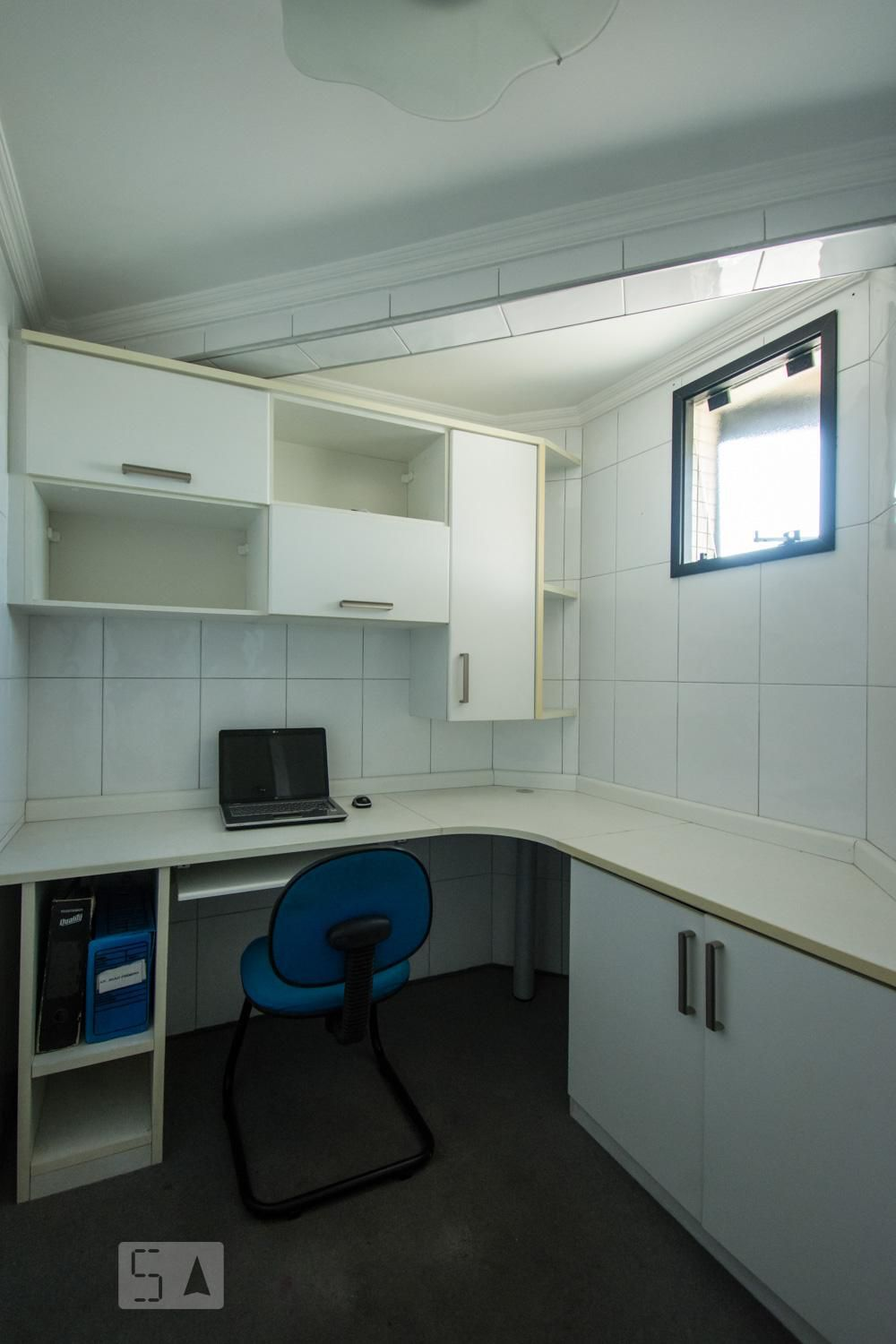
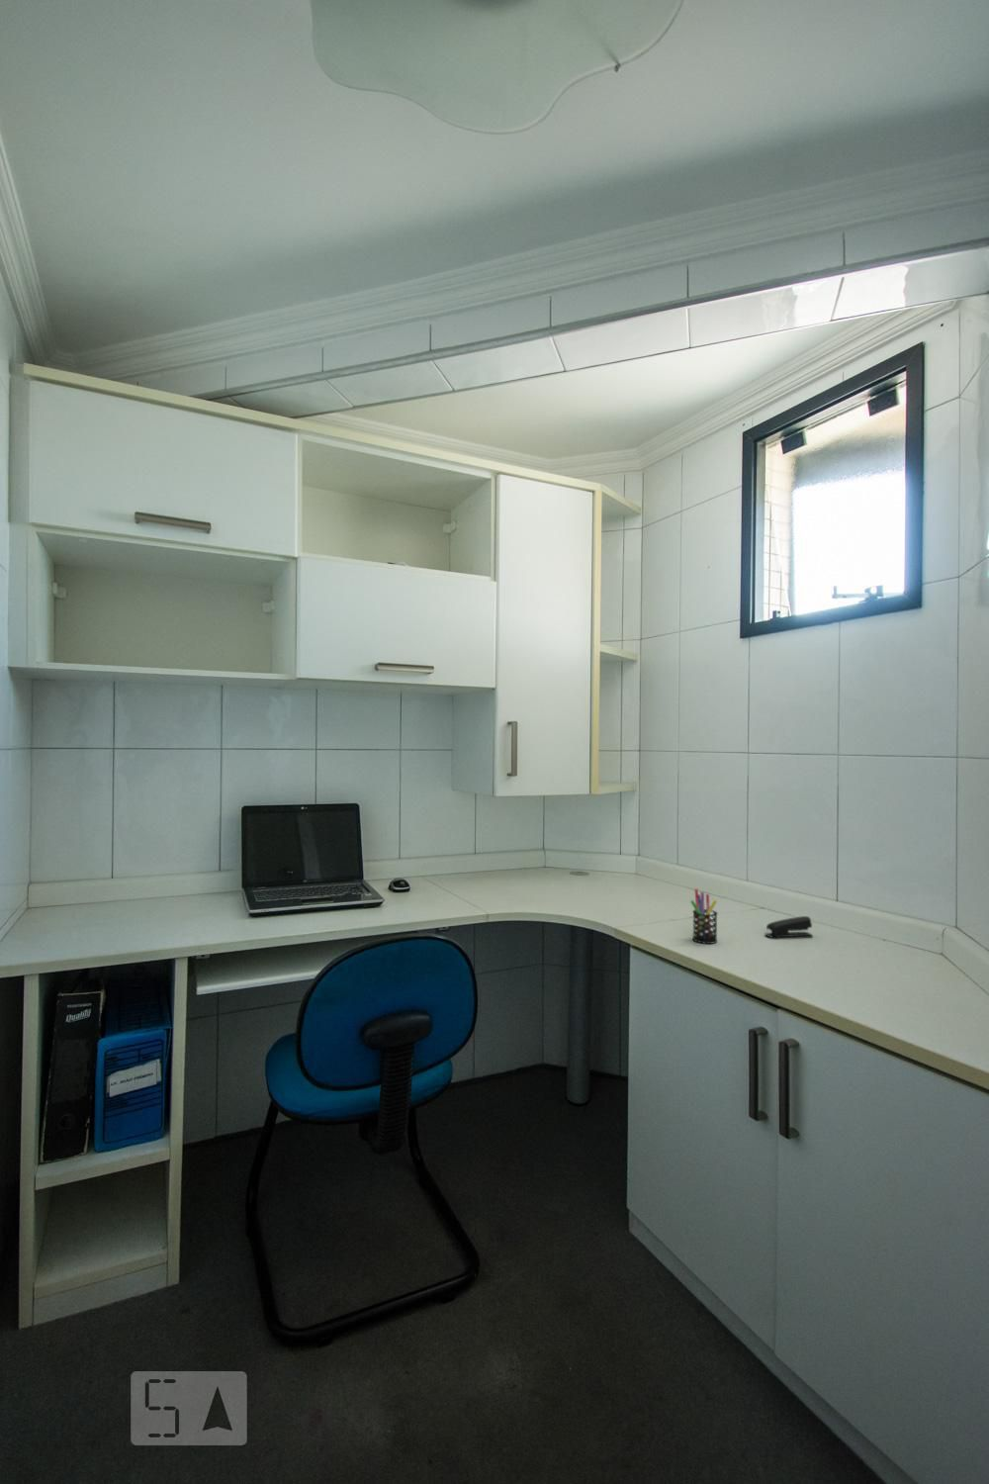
+ stapler (788, 926)
+ pen holder (701, 915)
